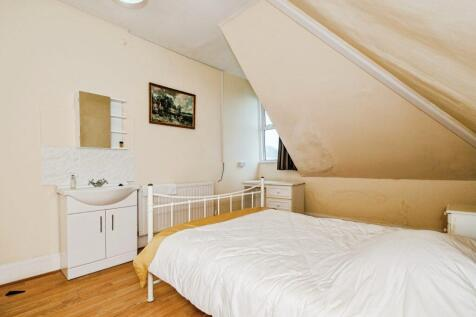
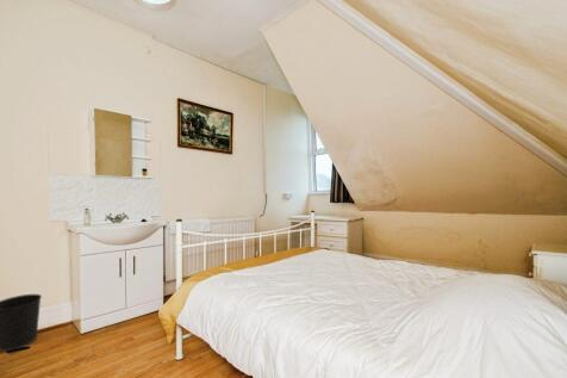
+ wastebasket (18, 321)
